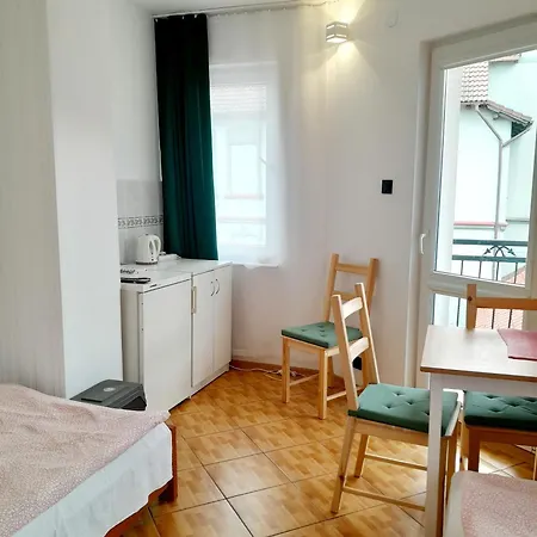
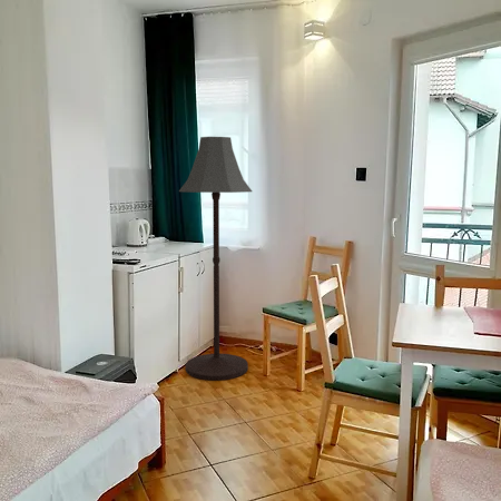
+ floor lamp (216, 256)
